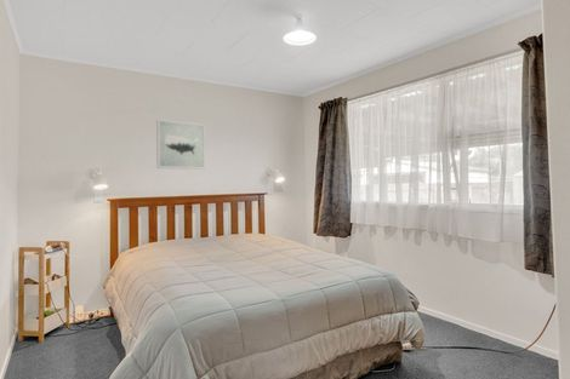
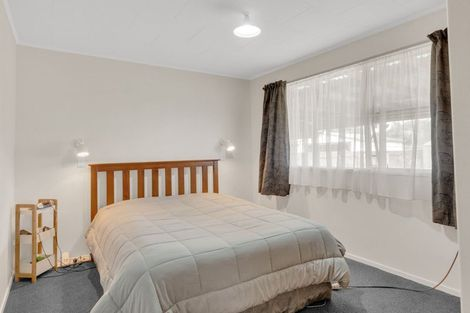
- wall art (182, 145)
